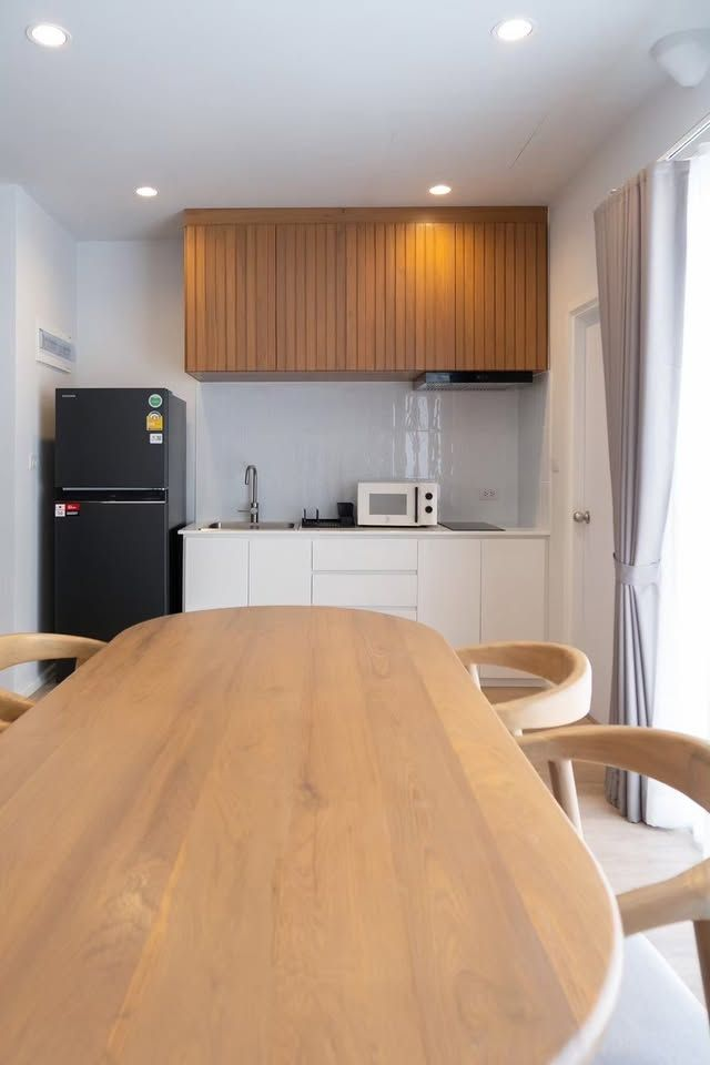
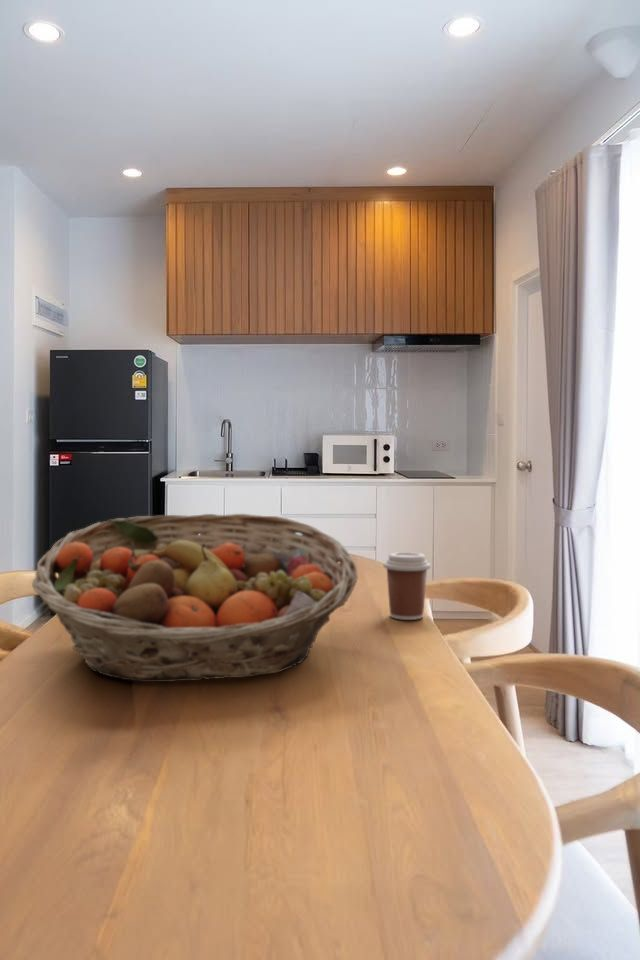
+ fruit basket (200, 587)
+ coffee cup (406, 585)
